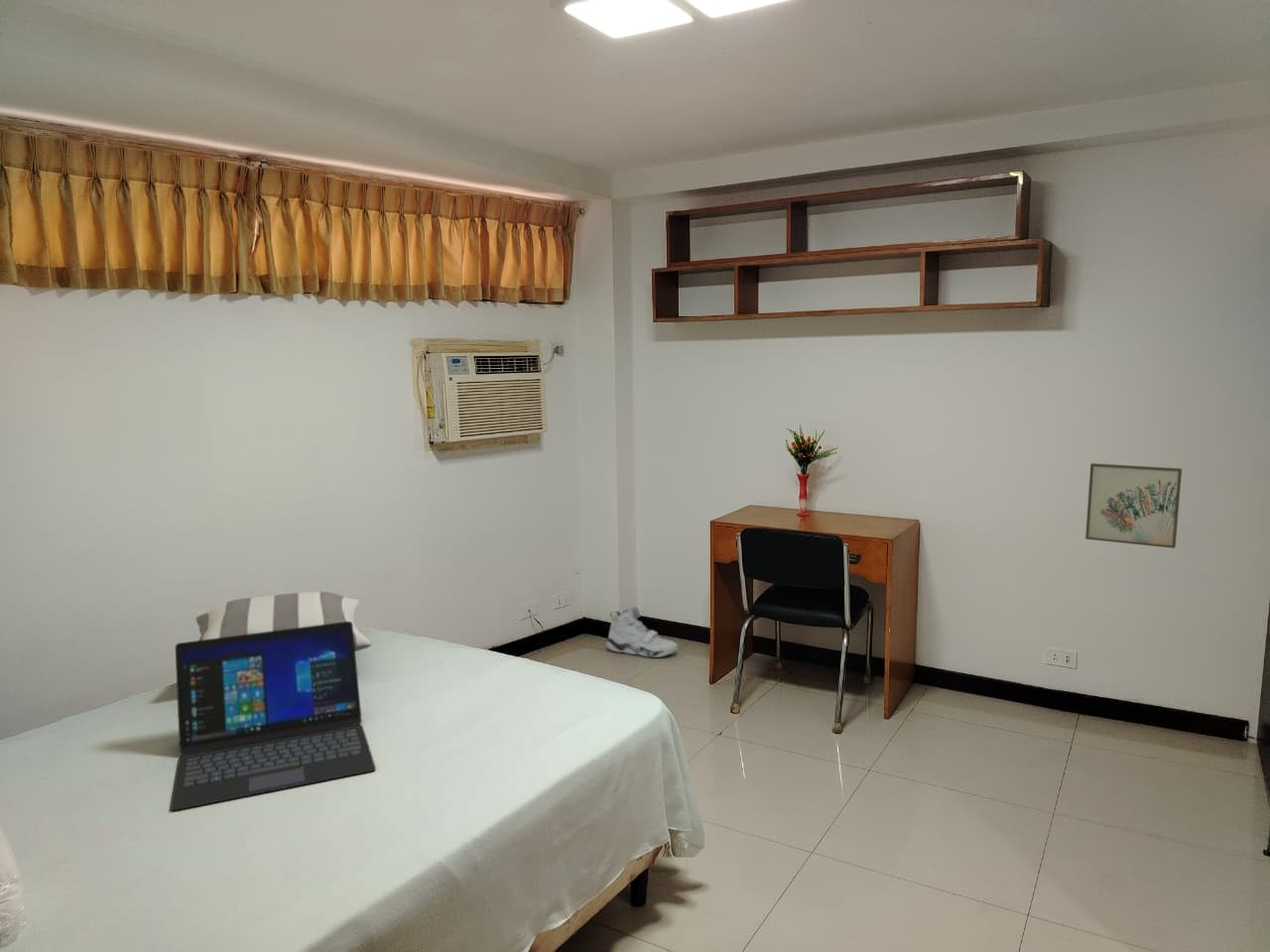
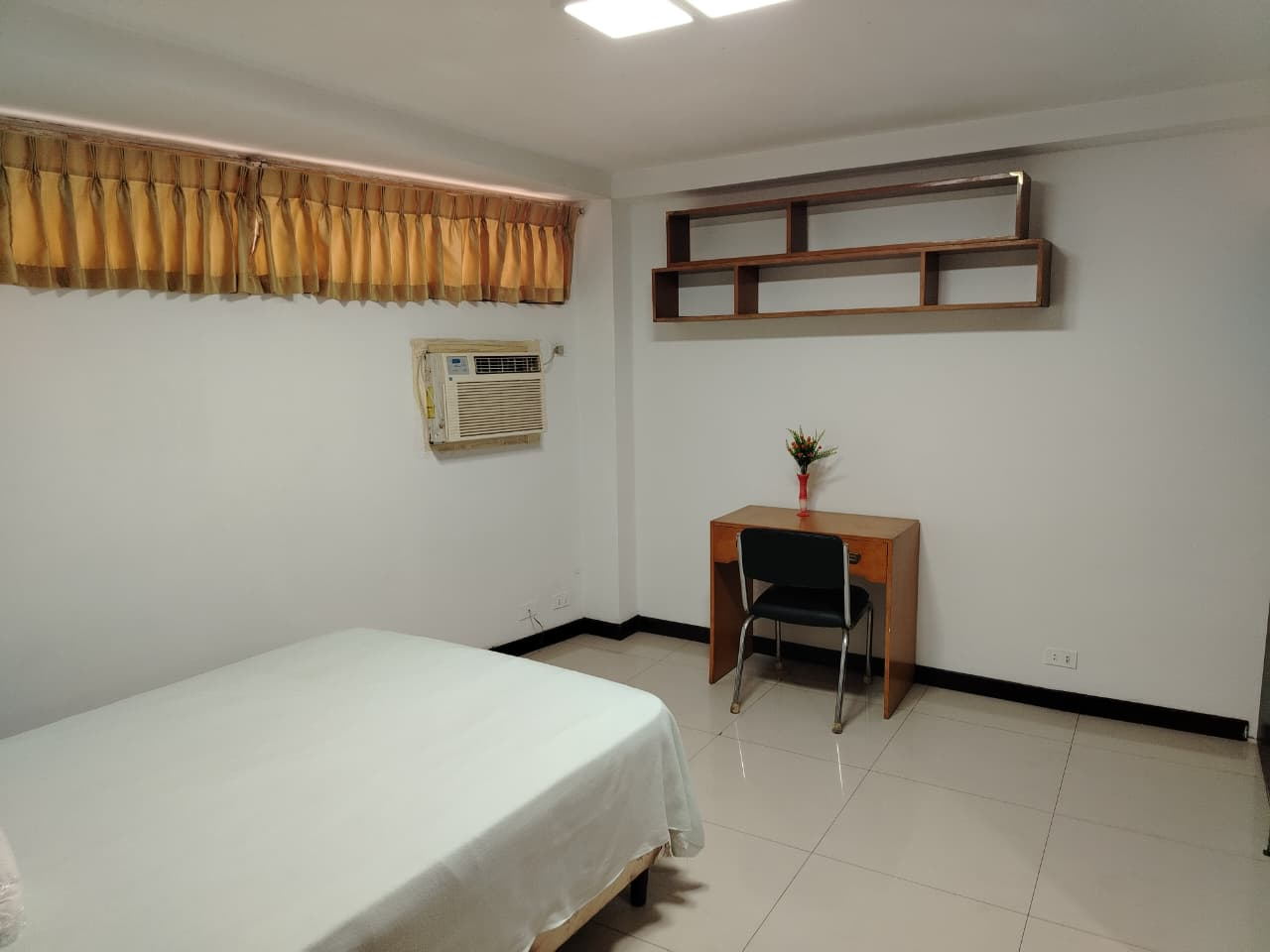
- wall art (1132, 505)
- pillow (279, 630)
- sneaker (641, 631)
- laptop (272, 704)
